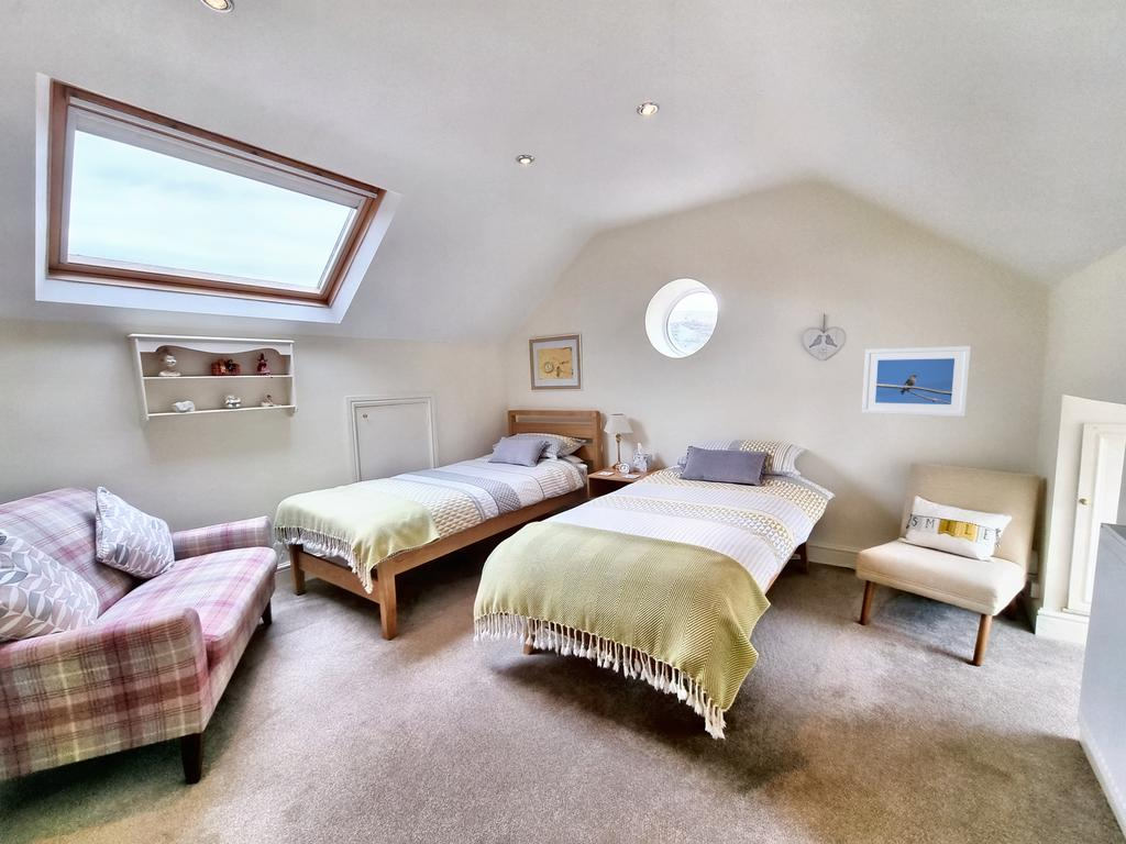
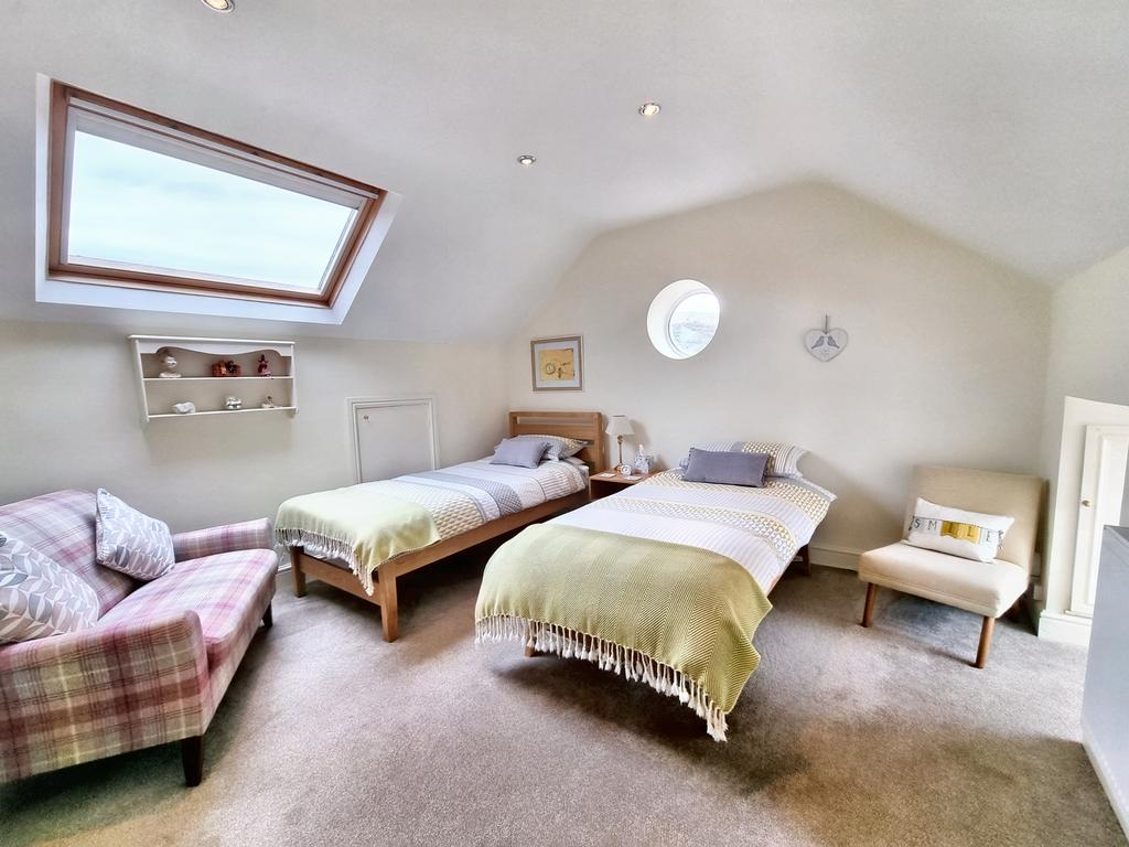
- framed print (913, 381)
